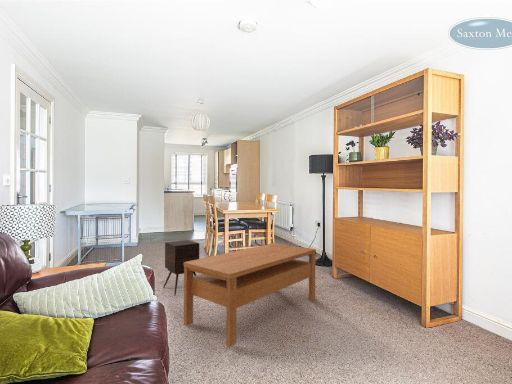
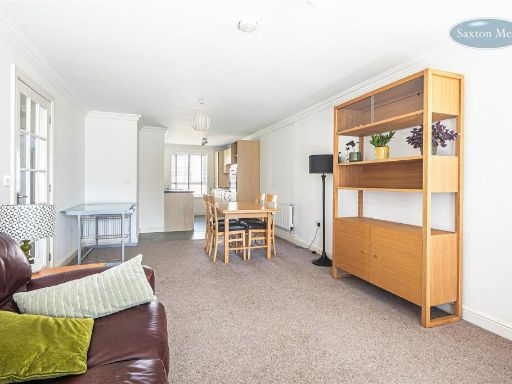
- coffee table (256, 283)
- side table (182, 265)
